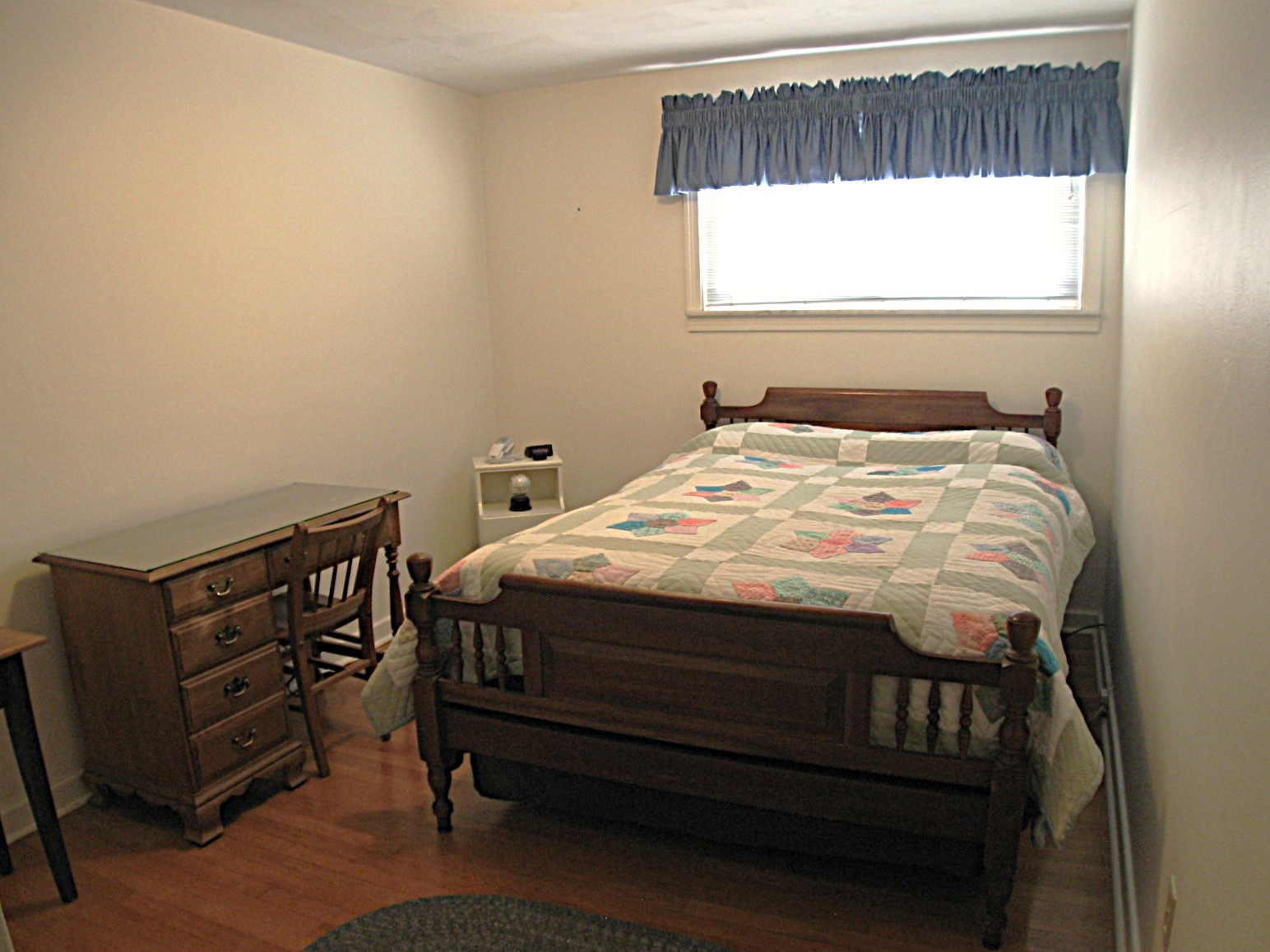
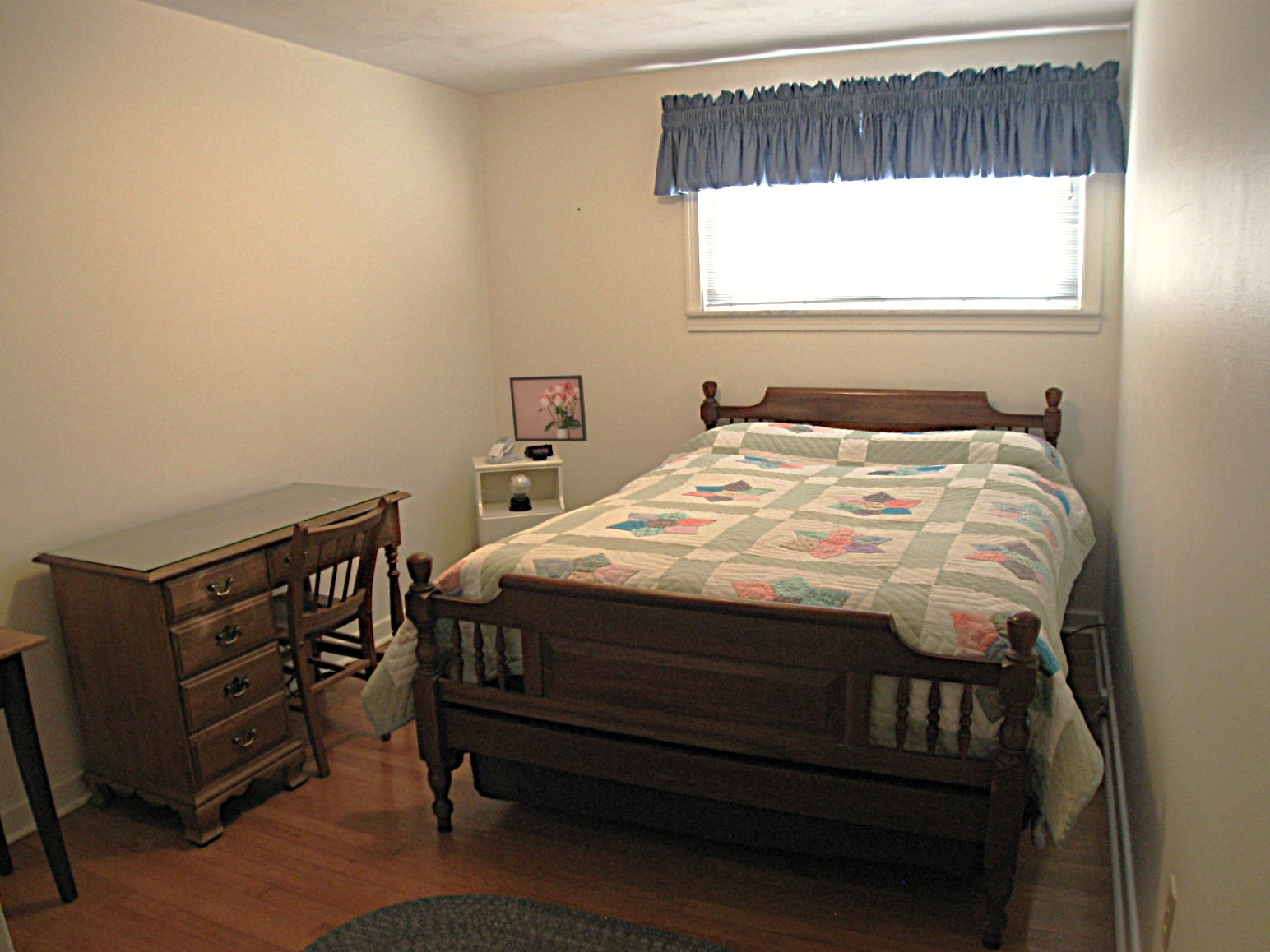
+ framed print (548, 409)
